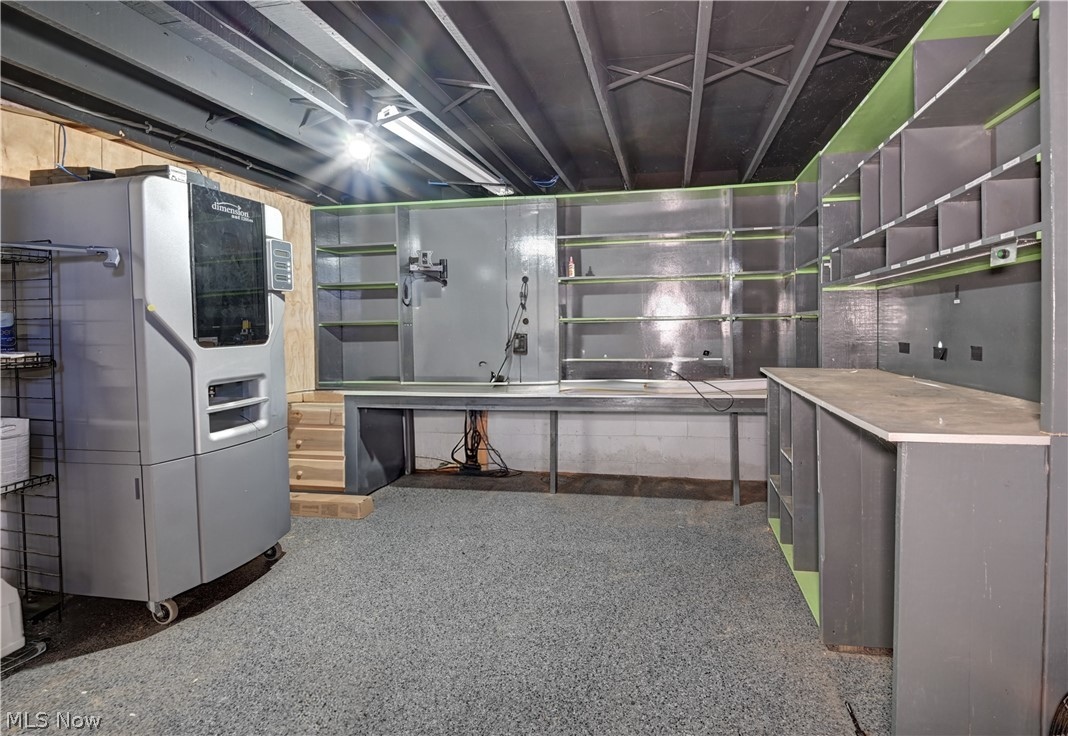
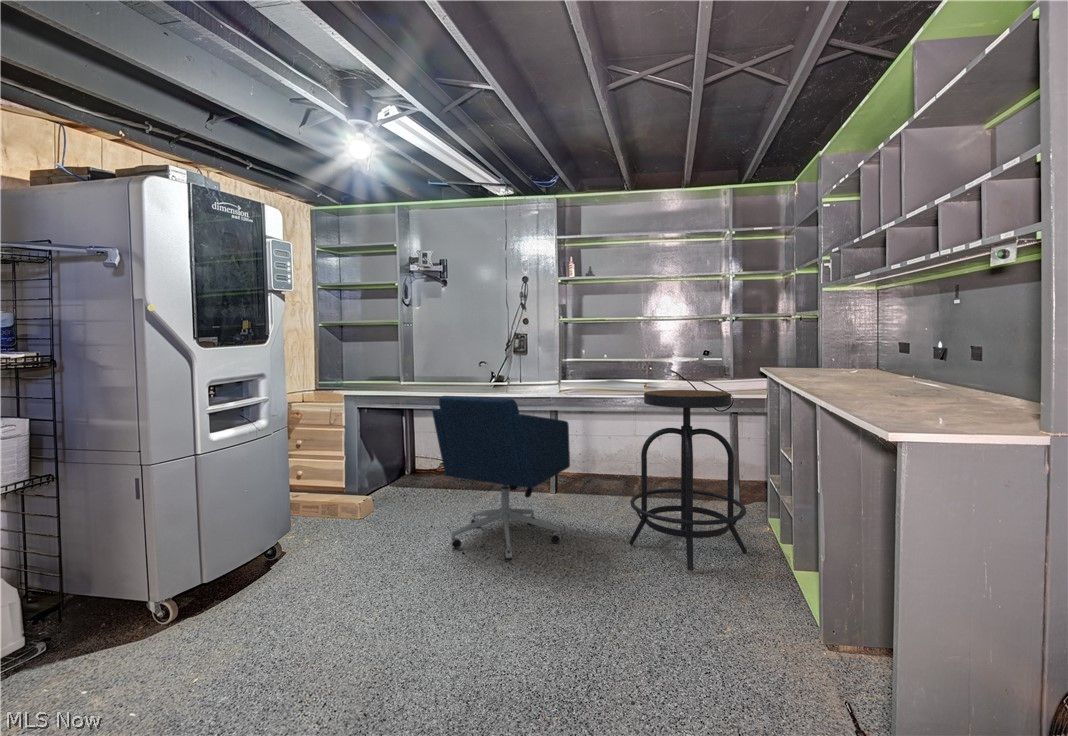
+ bar stool (686, 471)
+ office chair (503, 466)
